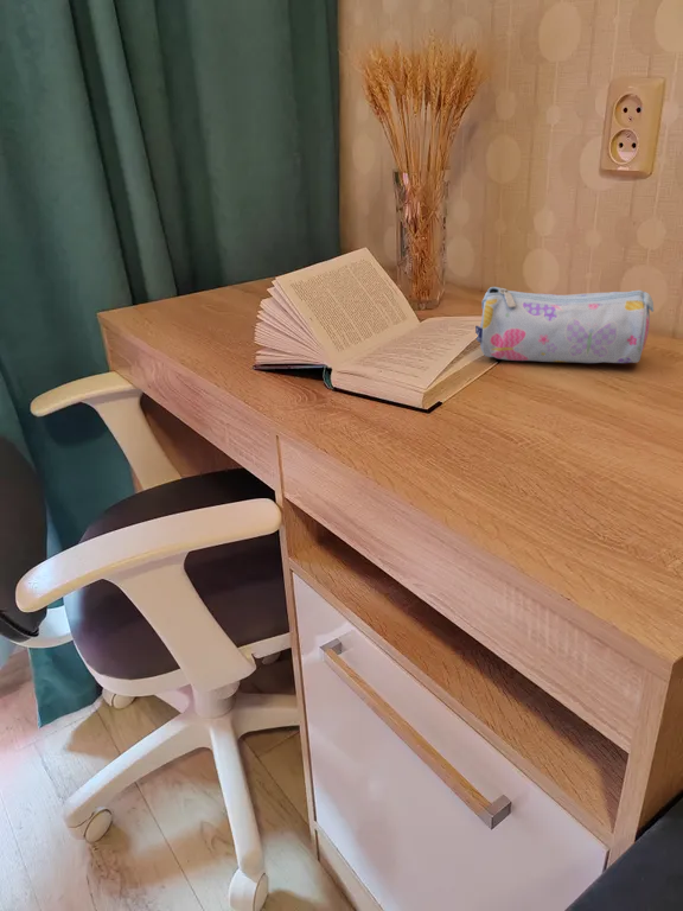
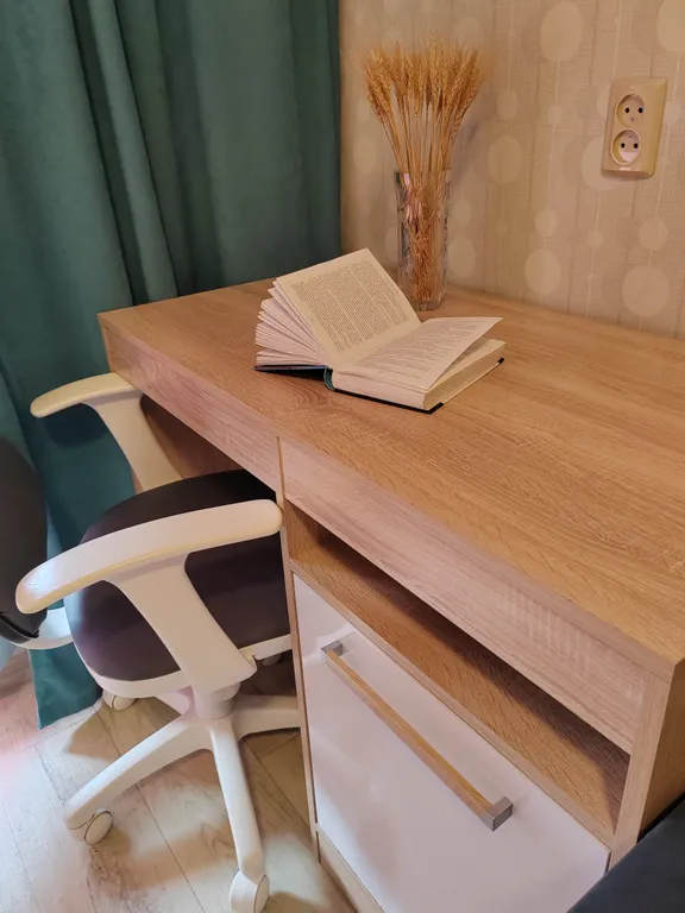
- pencil case (562, 324)
